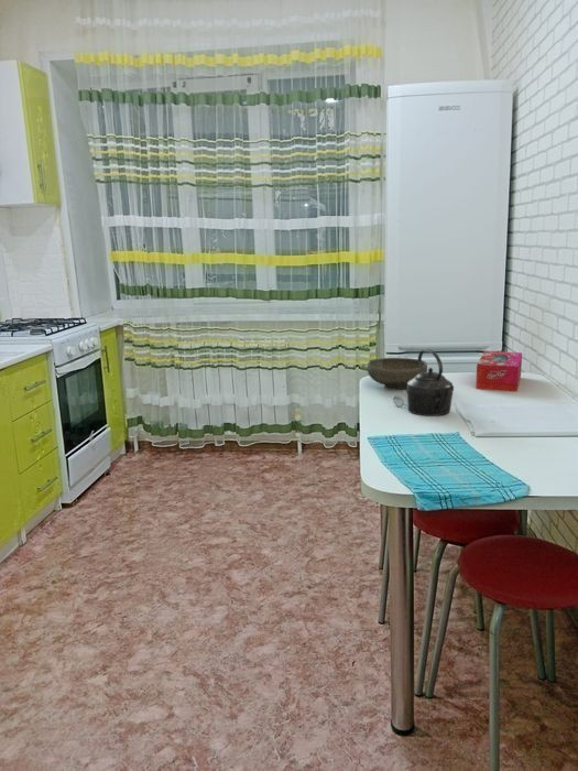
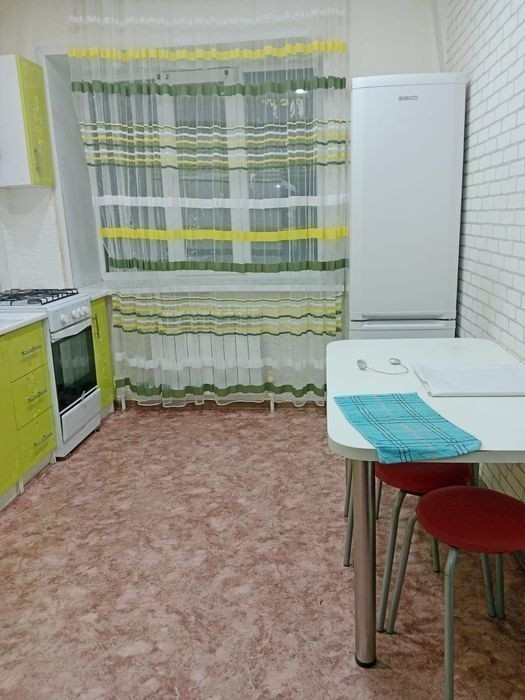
- tissue box (499, 370)
- bowl (396, 374)
- kettle (435, 382)
